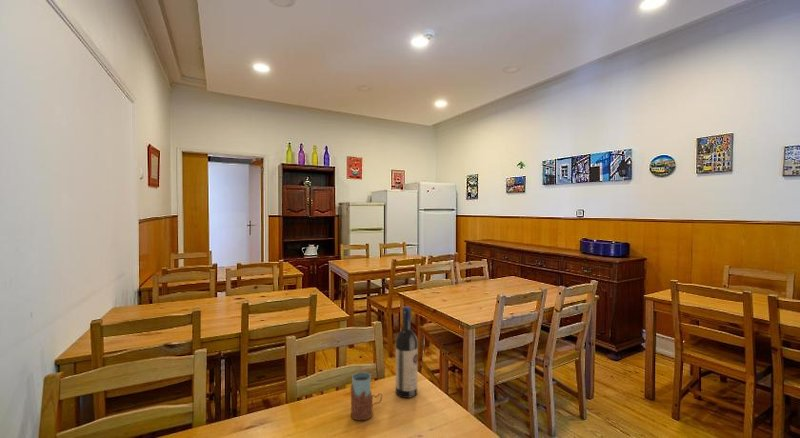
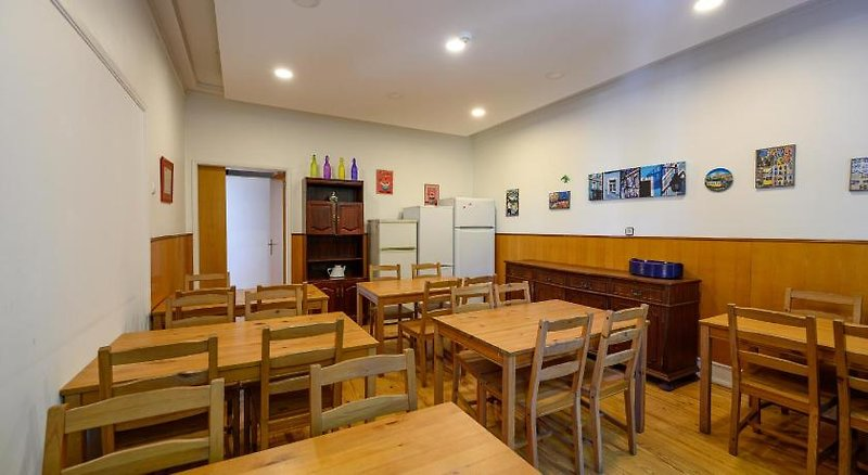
- drinking glass (366, 394)
- wine bottle (406, 349)
